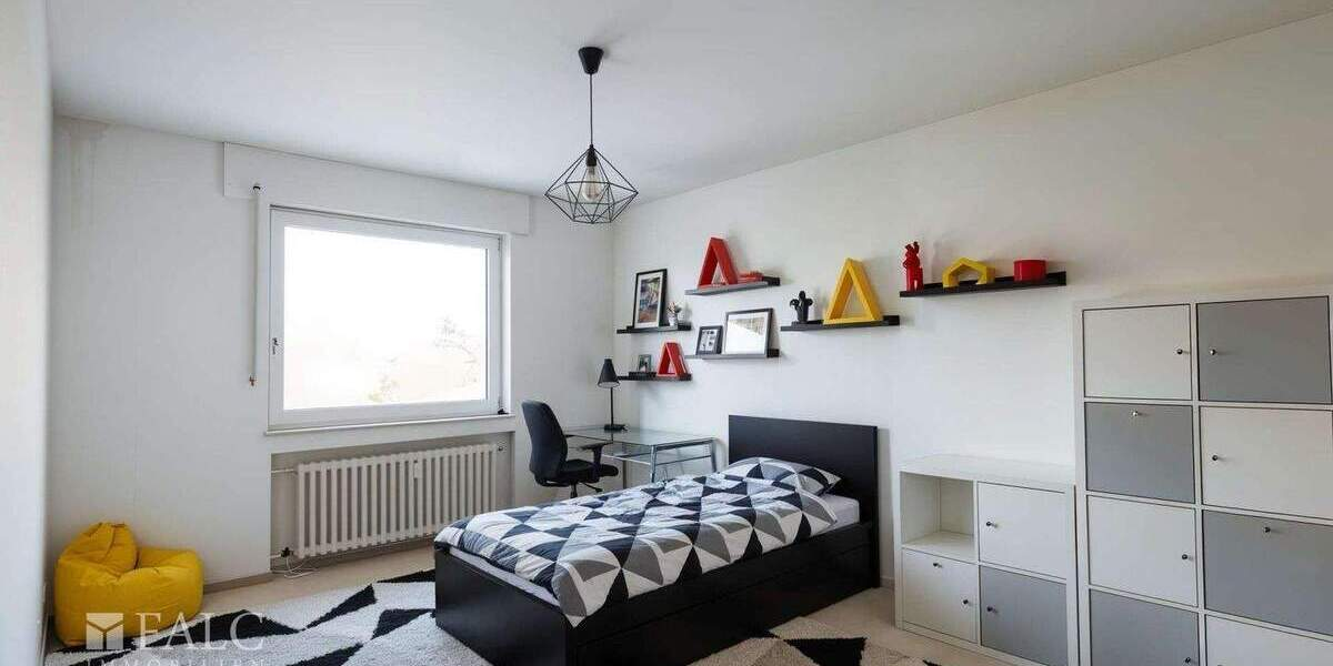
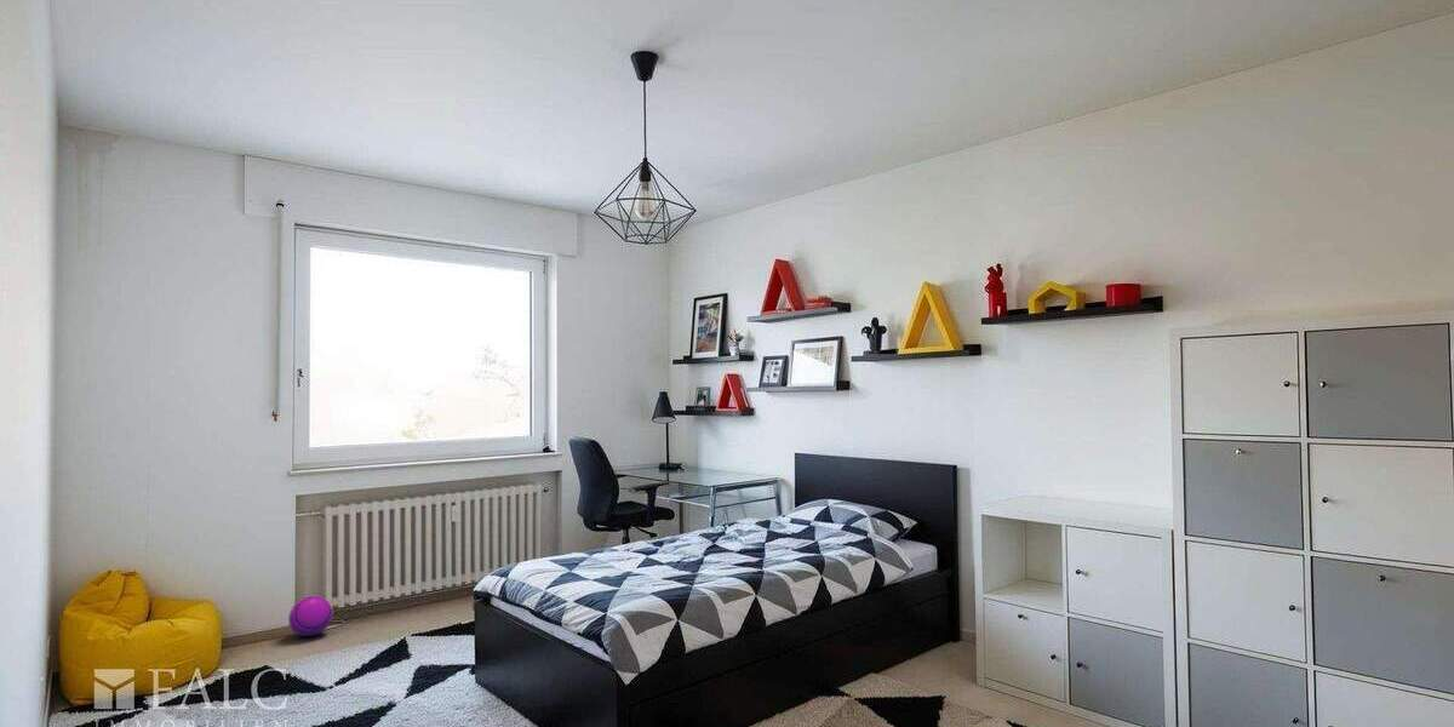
+ ball (310, 616)
